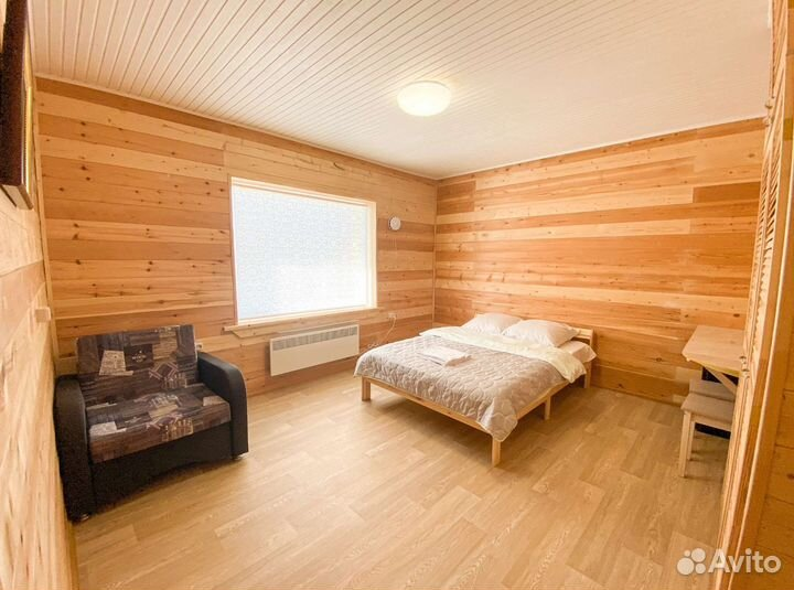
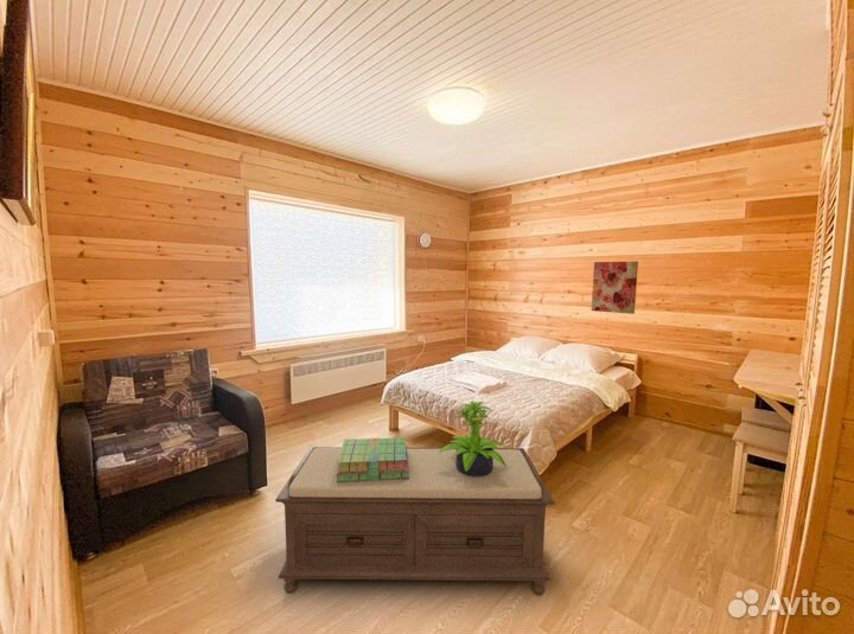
+ potted plant (473, 433)
+ wall art (613, 287)
+ bench (415, 514)
+ stack of books (374, 456)
